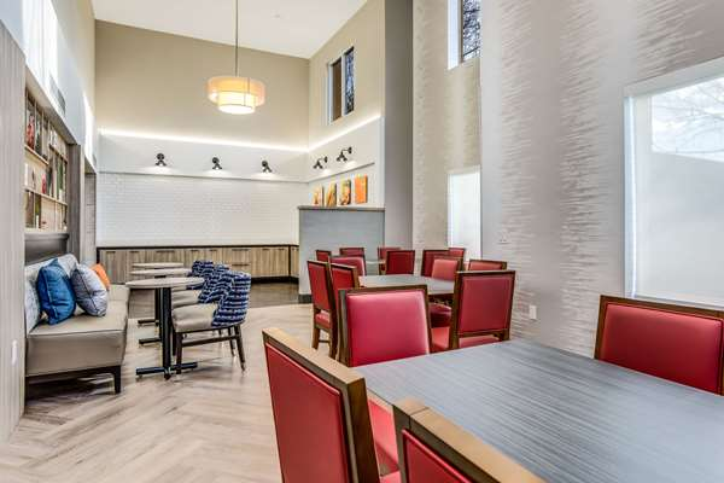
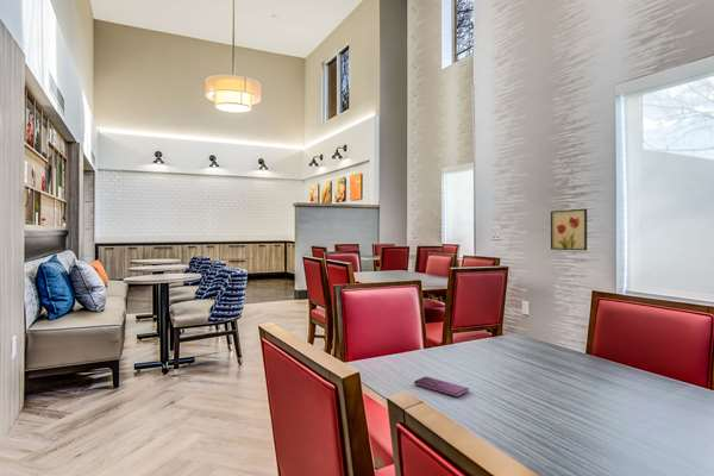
+ wall art (568, 230)
+ smartphone (440, 386)
